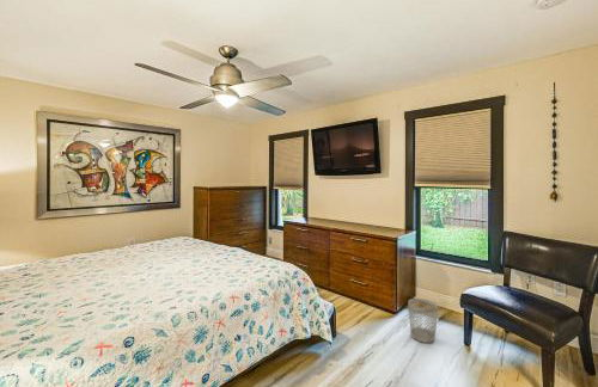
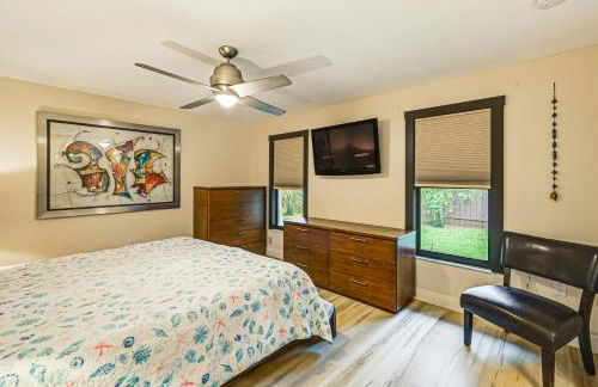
- wastebasket (422, 319)
